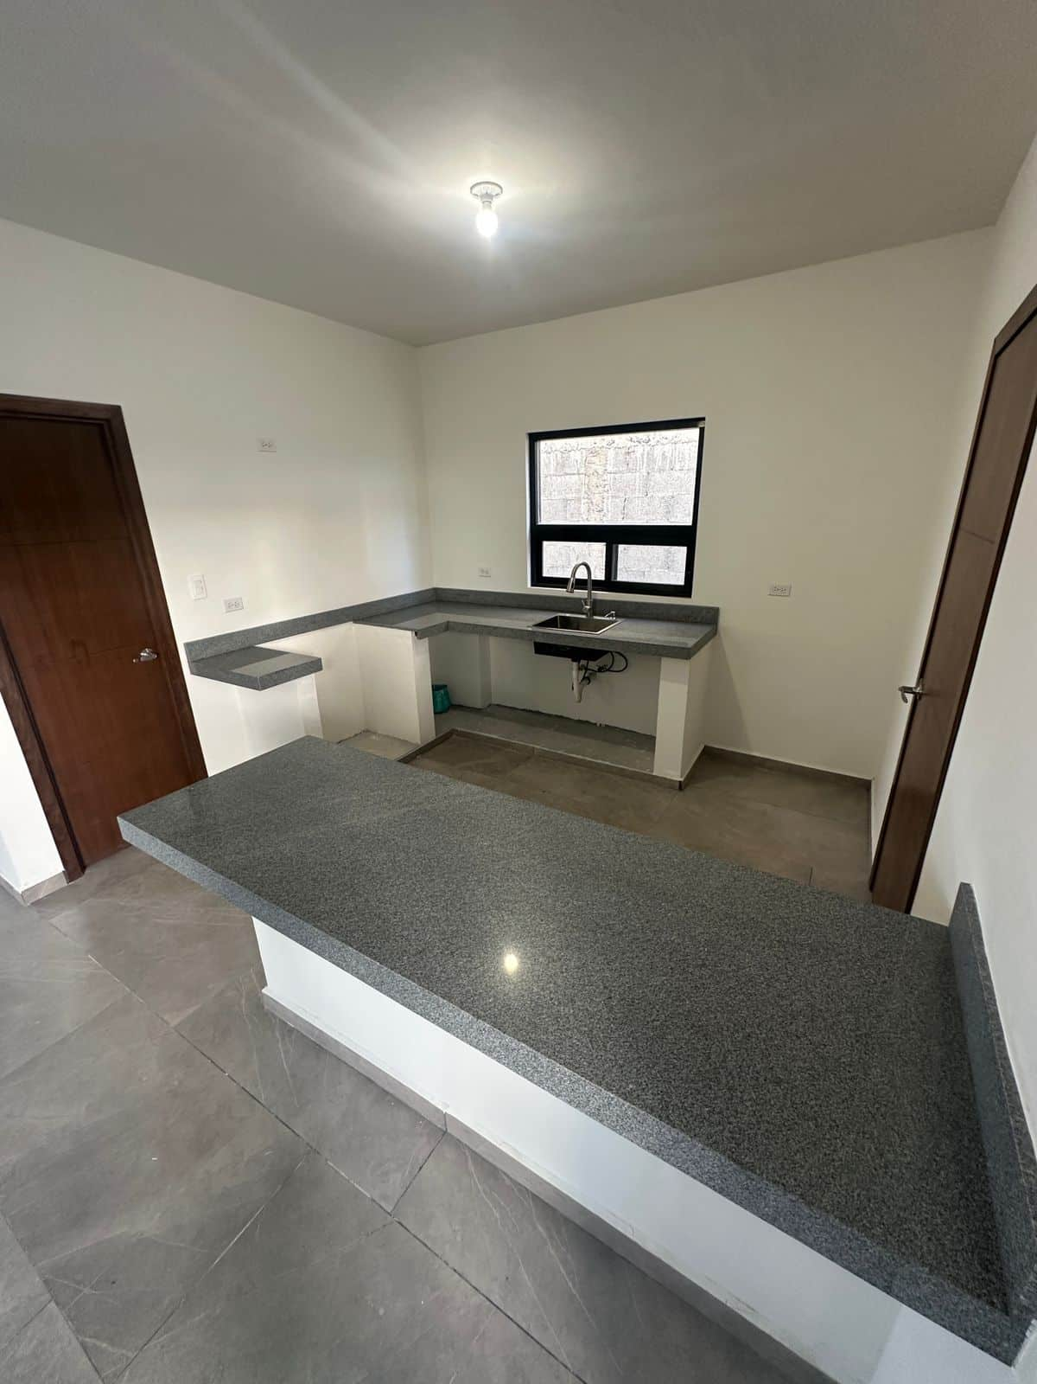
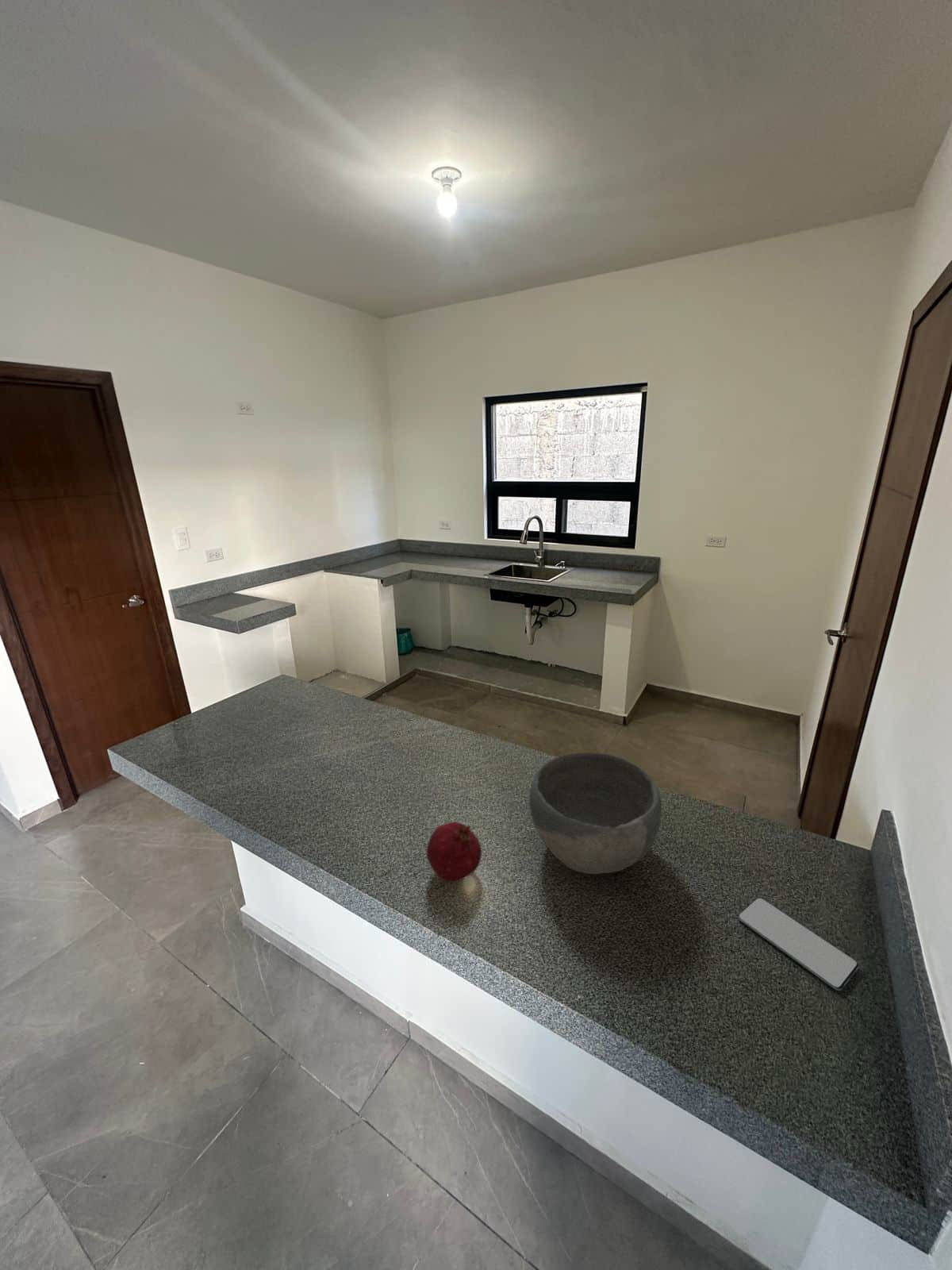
+ fruit (454, 850)
+ bowl (593, 817)
+ smartphone (795, 940)
